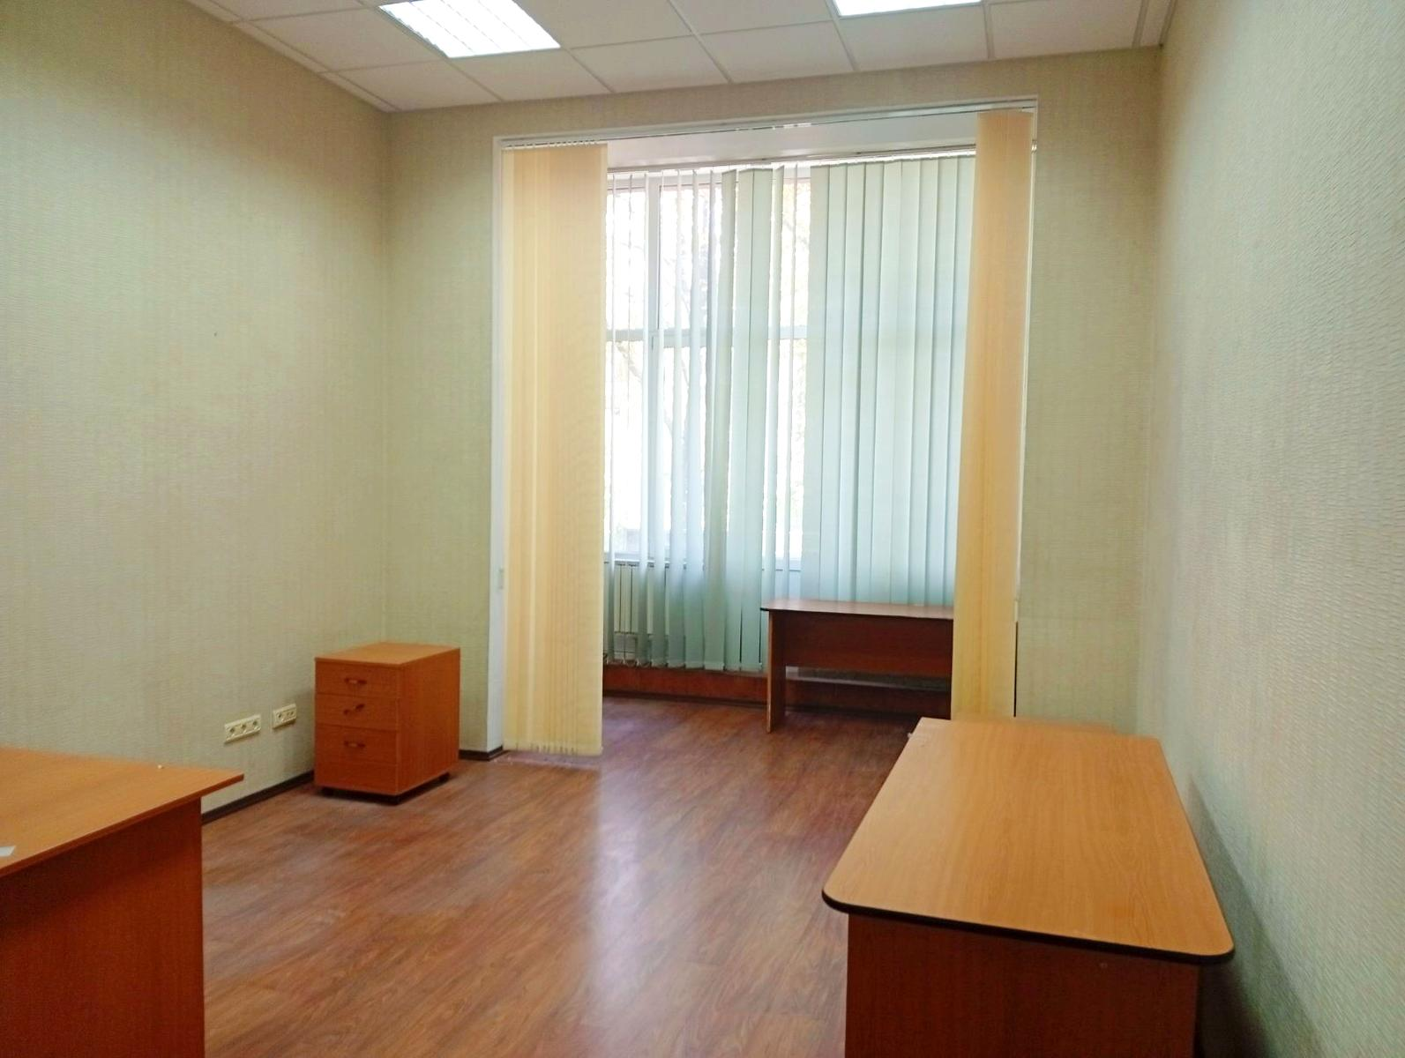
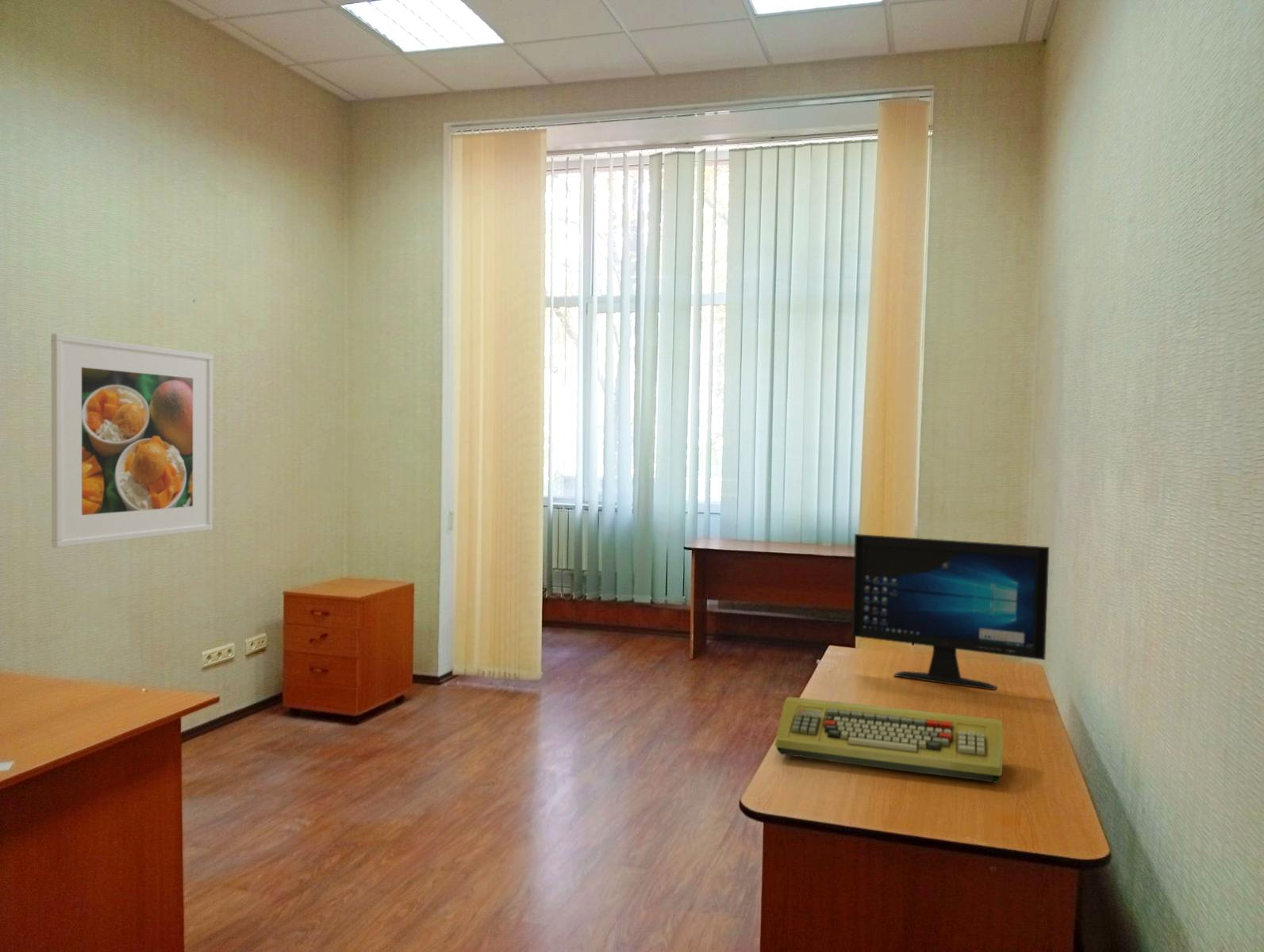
+ keyboard (888, 738)
+ computer monitor (948, 608)
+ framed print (140, 442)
